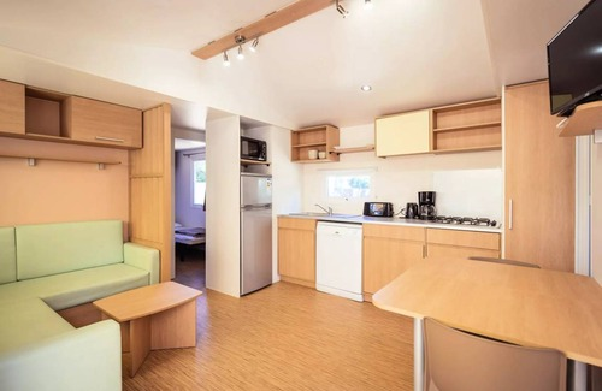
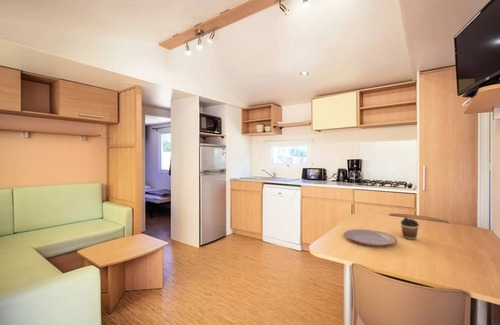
+ plate (369, 238)
+ coffee cup (409, 228)
